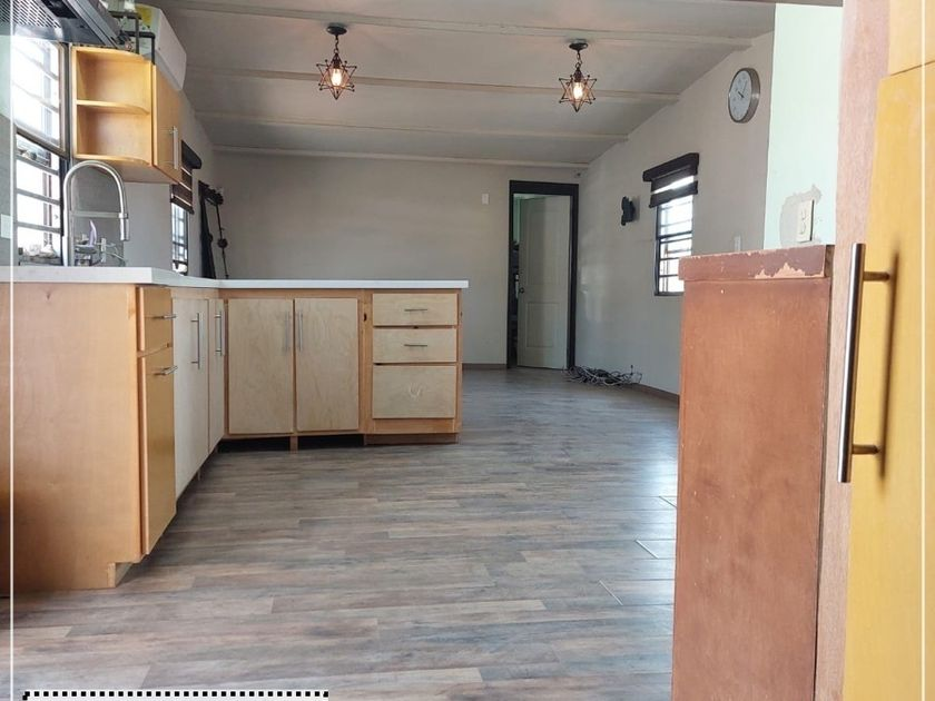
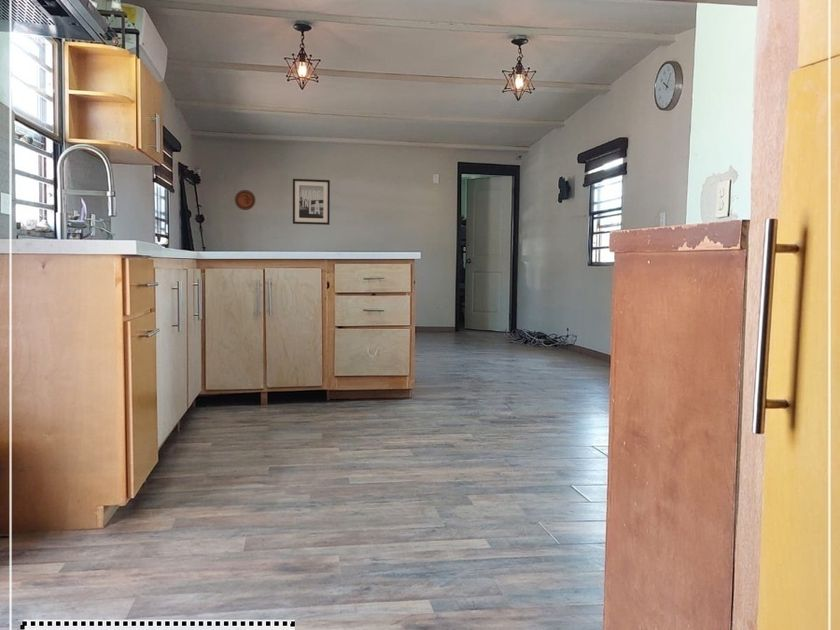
+ wall art (311, 201)
+ decorative plate (245, 200)
